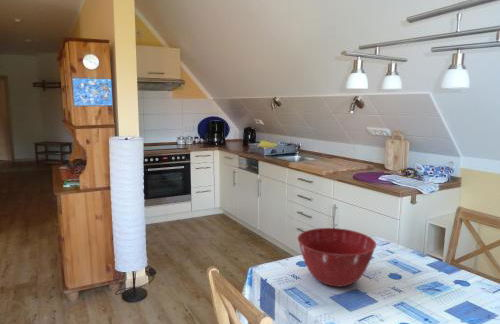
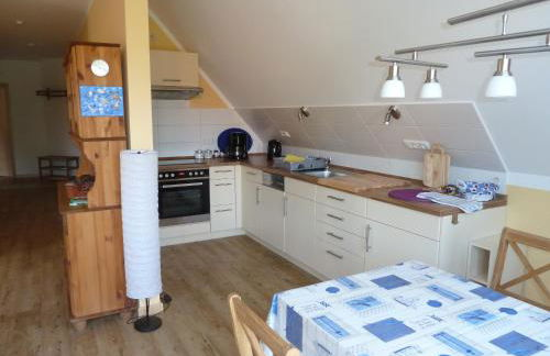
- mixing bowl (335, 259)
